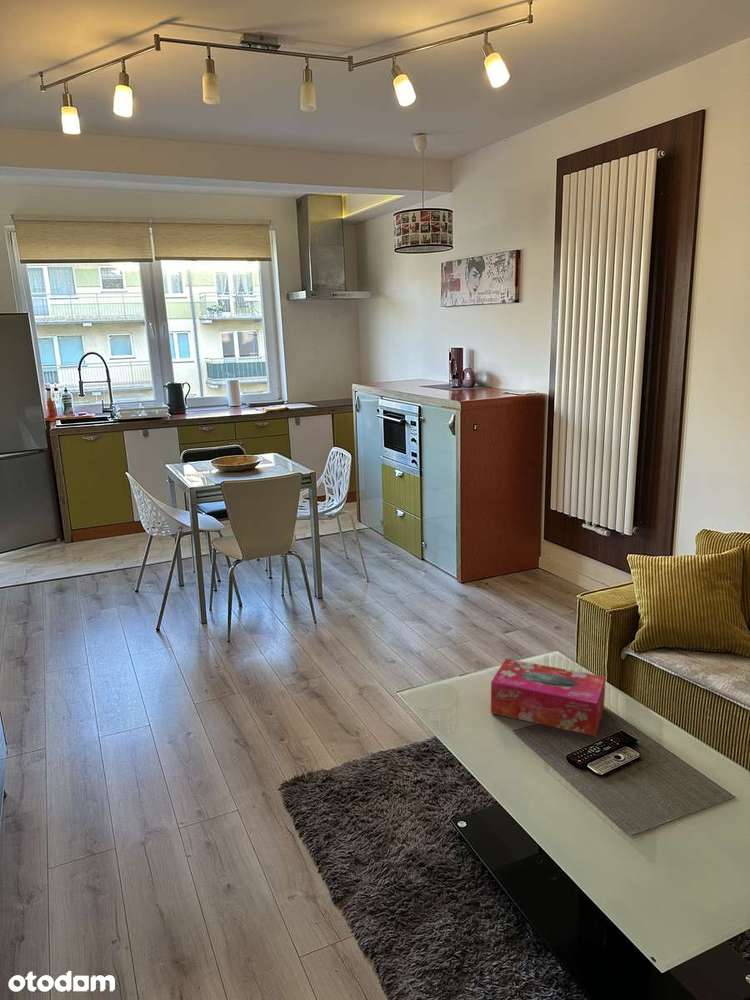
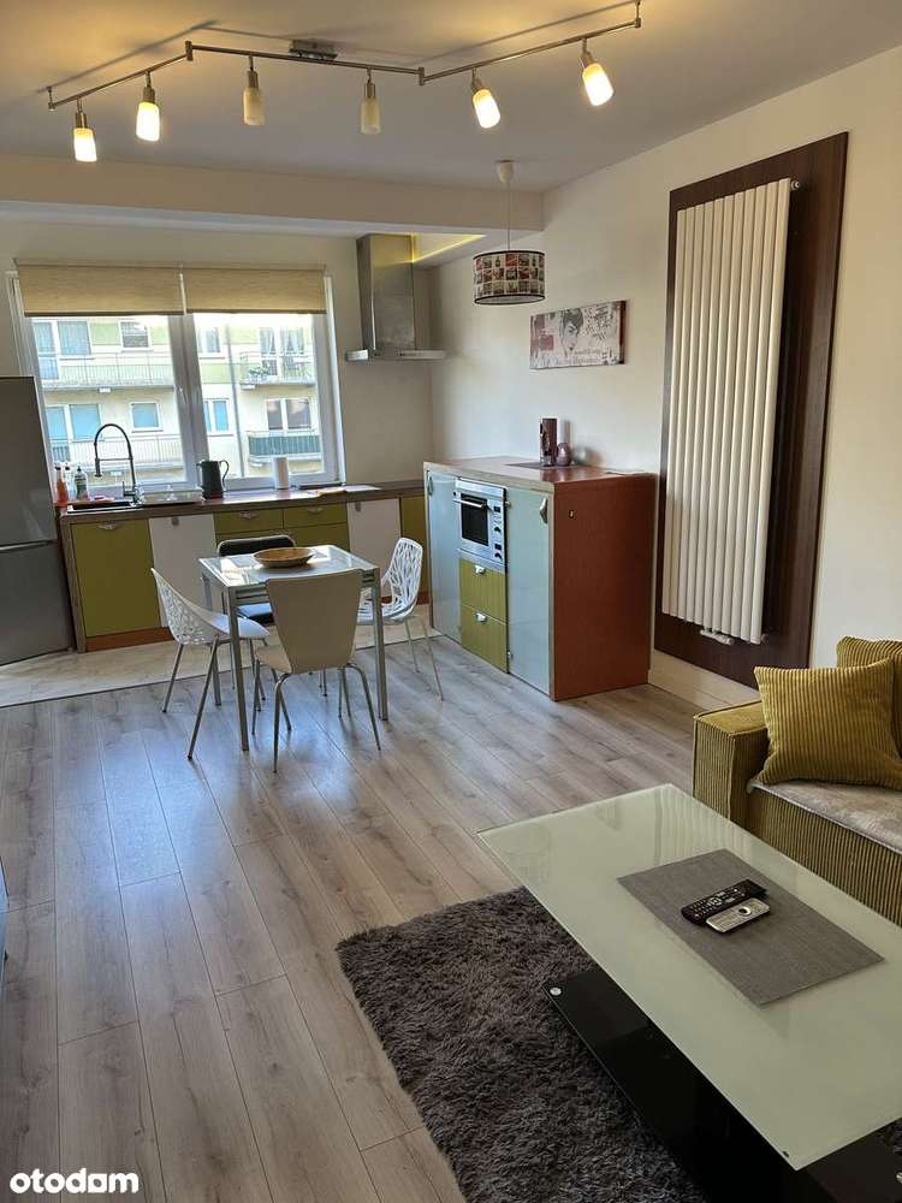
- tissue box (547, 695)
